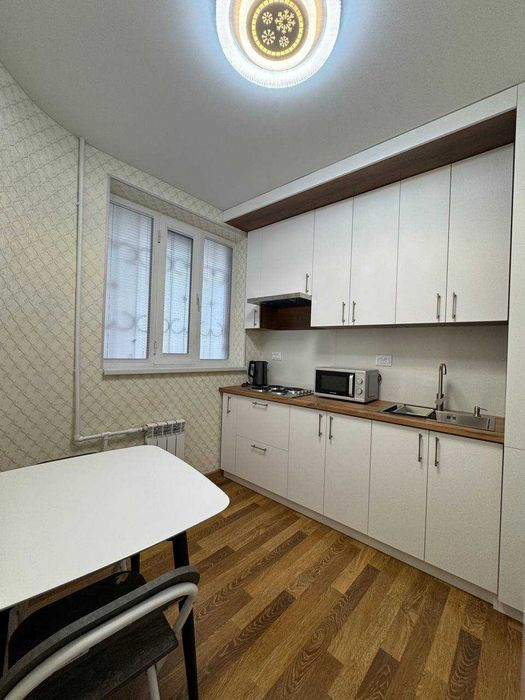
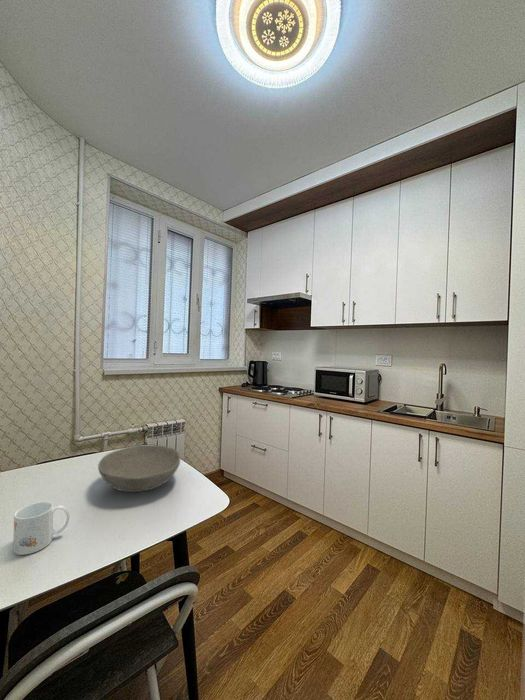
+ mug (42, 524)
+ bowl (140, 470)
